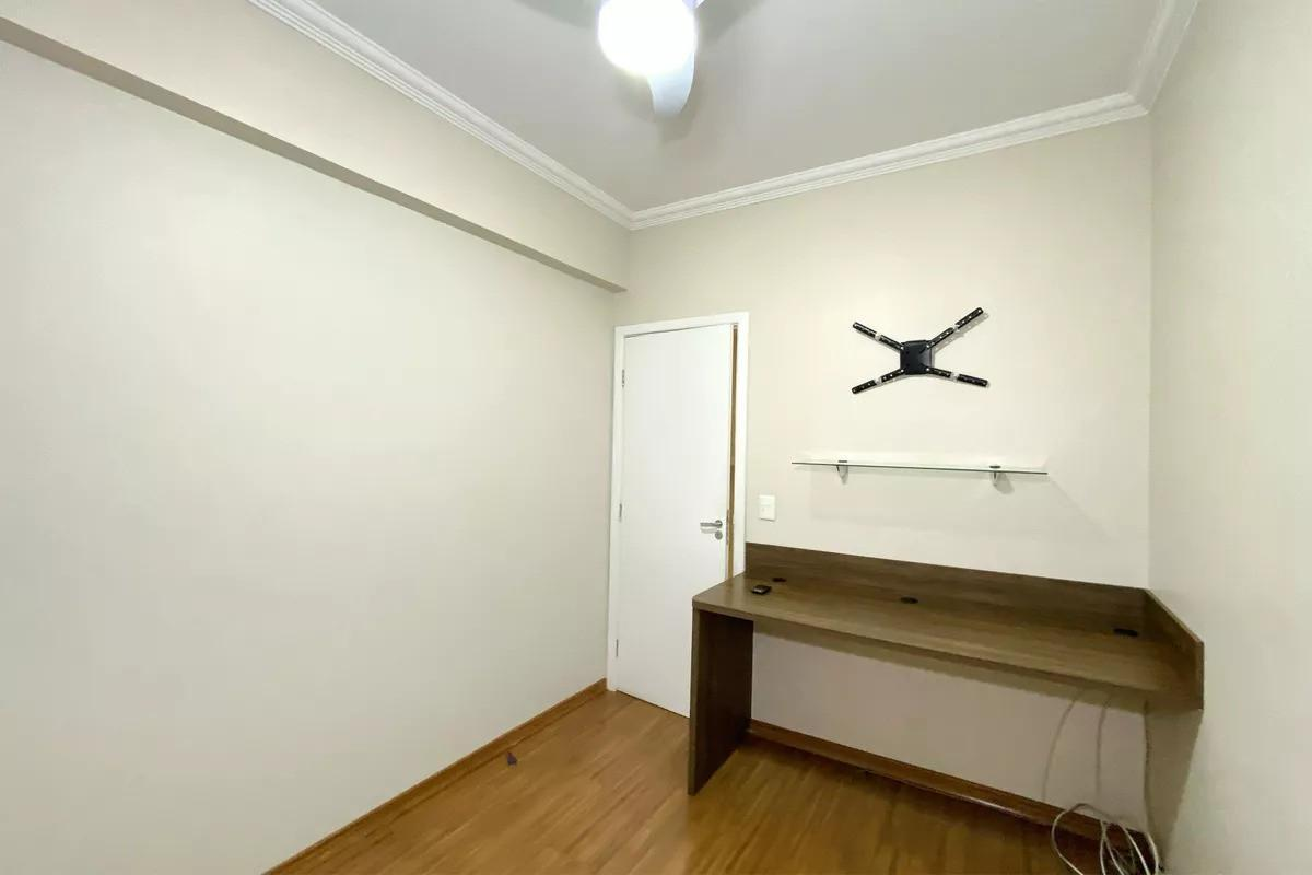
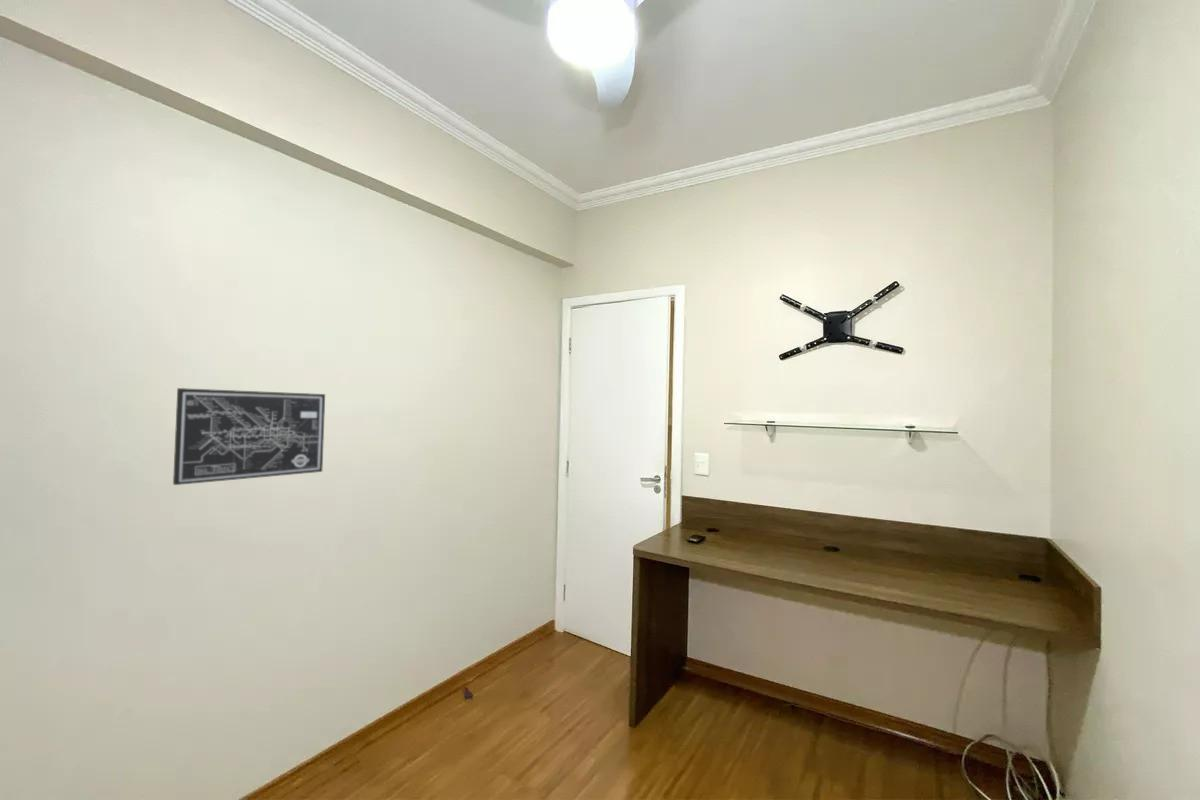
+ wall art (257, 434)
